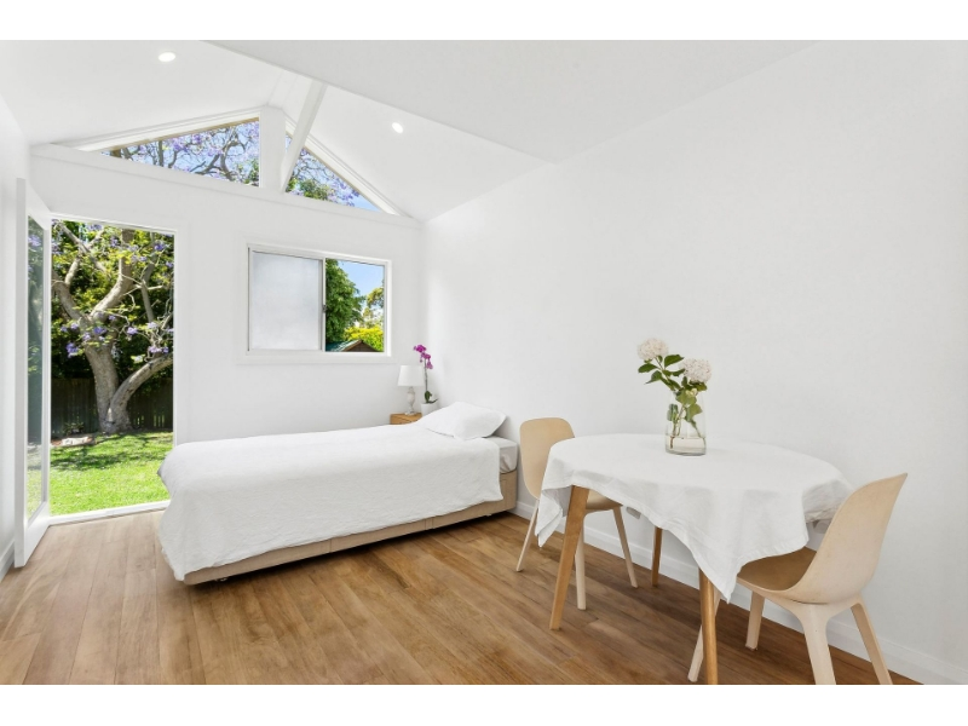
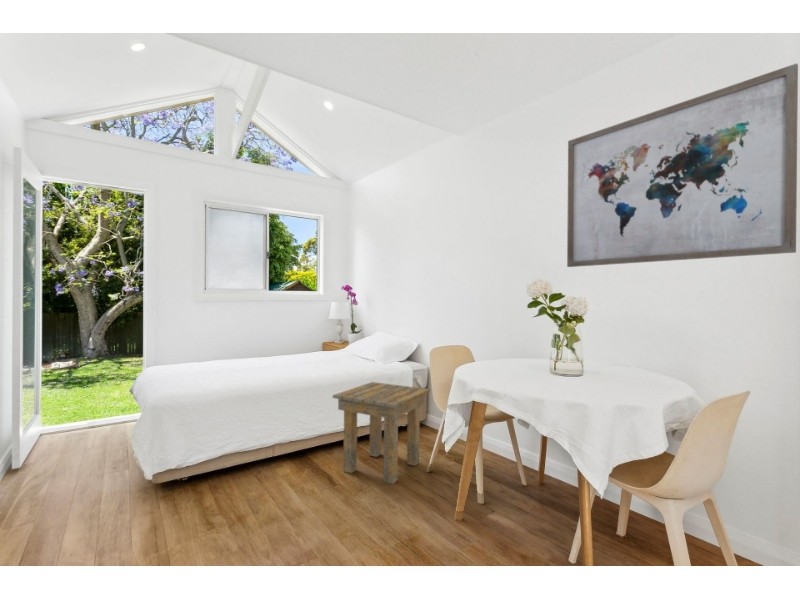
+ wall art (659, 185)
+ side table (381, 429)
